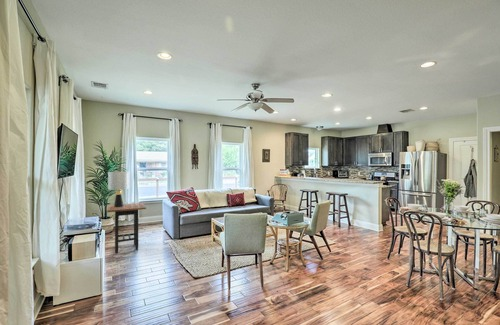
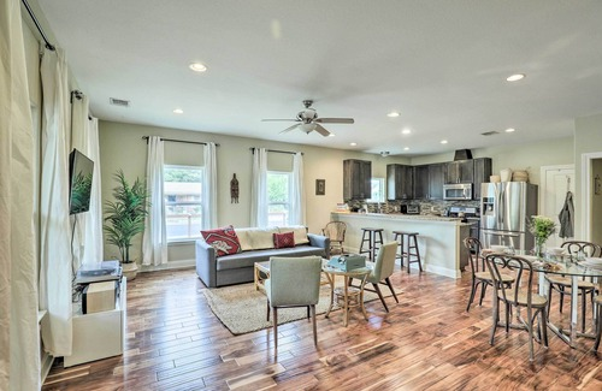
- side table (126, 234)
- lamp (118, 188)
